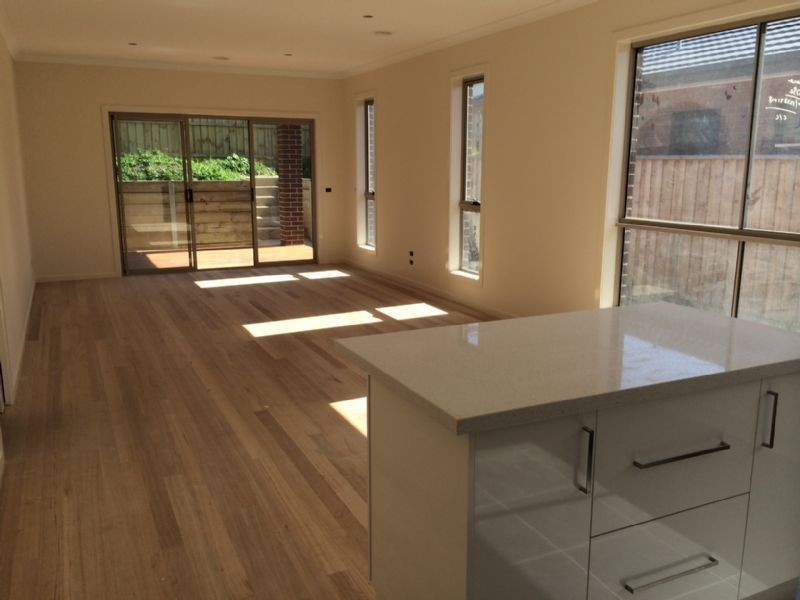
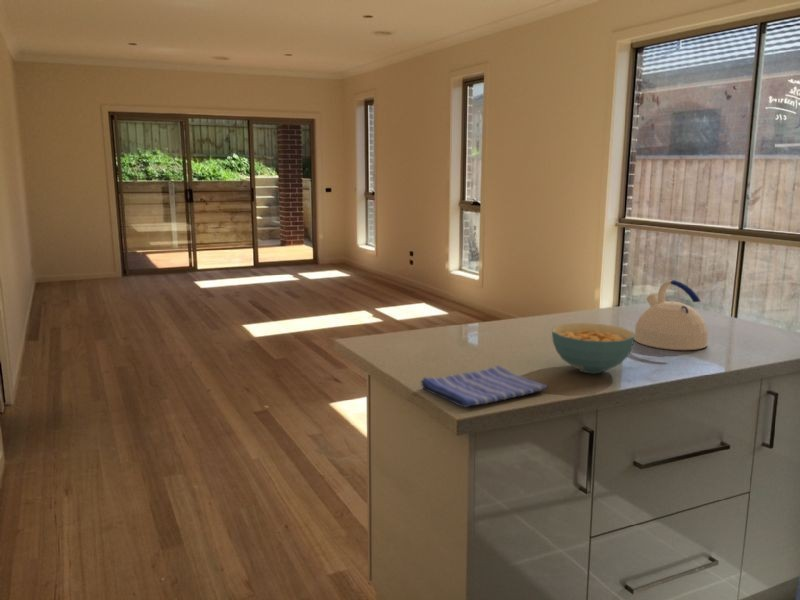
+ dish towel (482, 384)
+ cereal bowl (591, 350)
+ kettle (672, 311)
